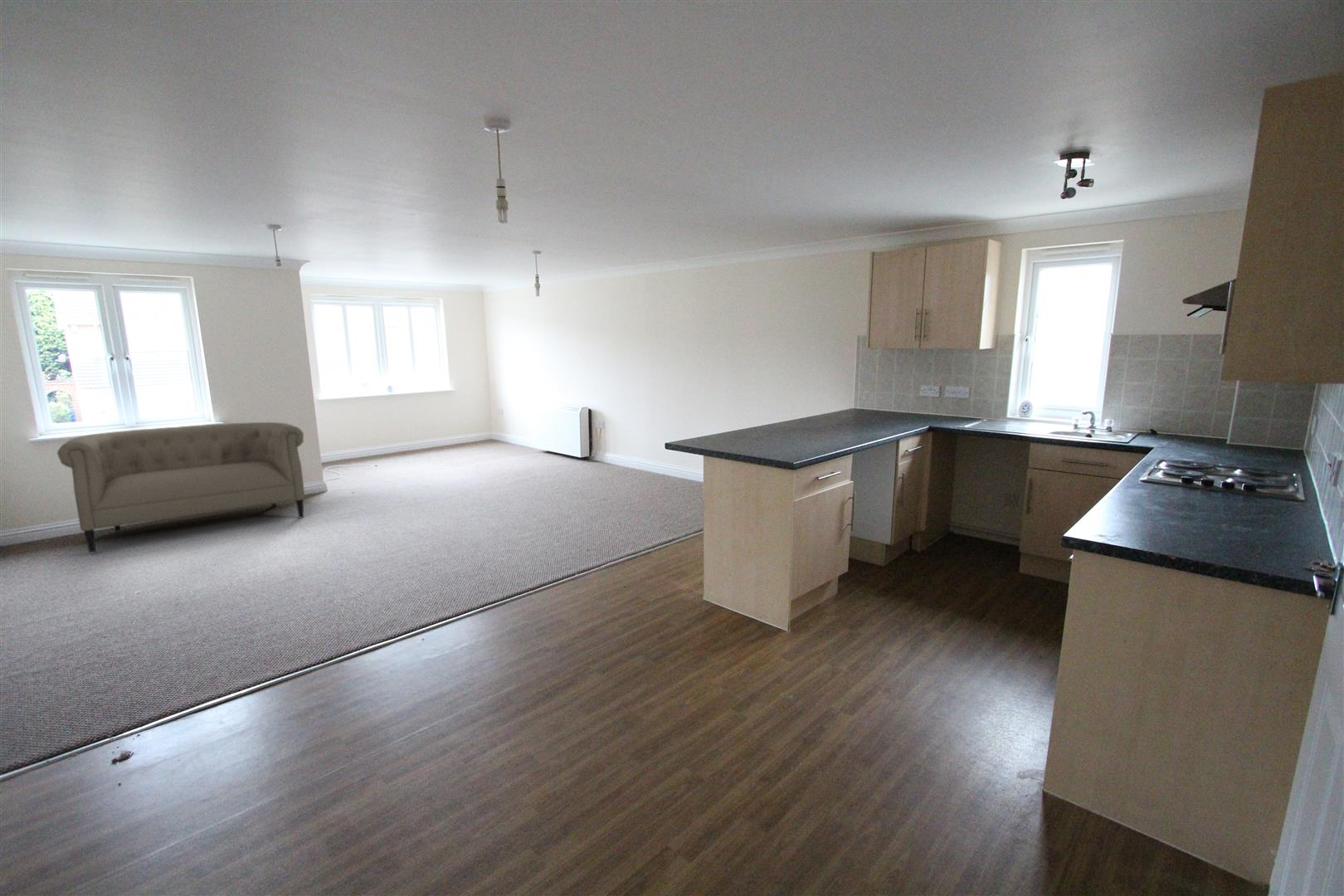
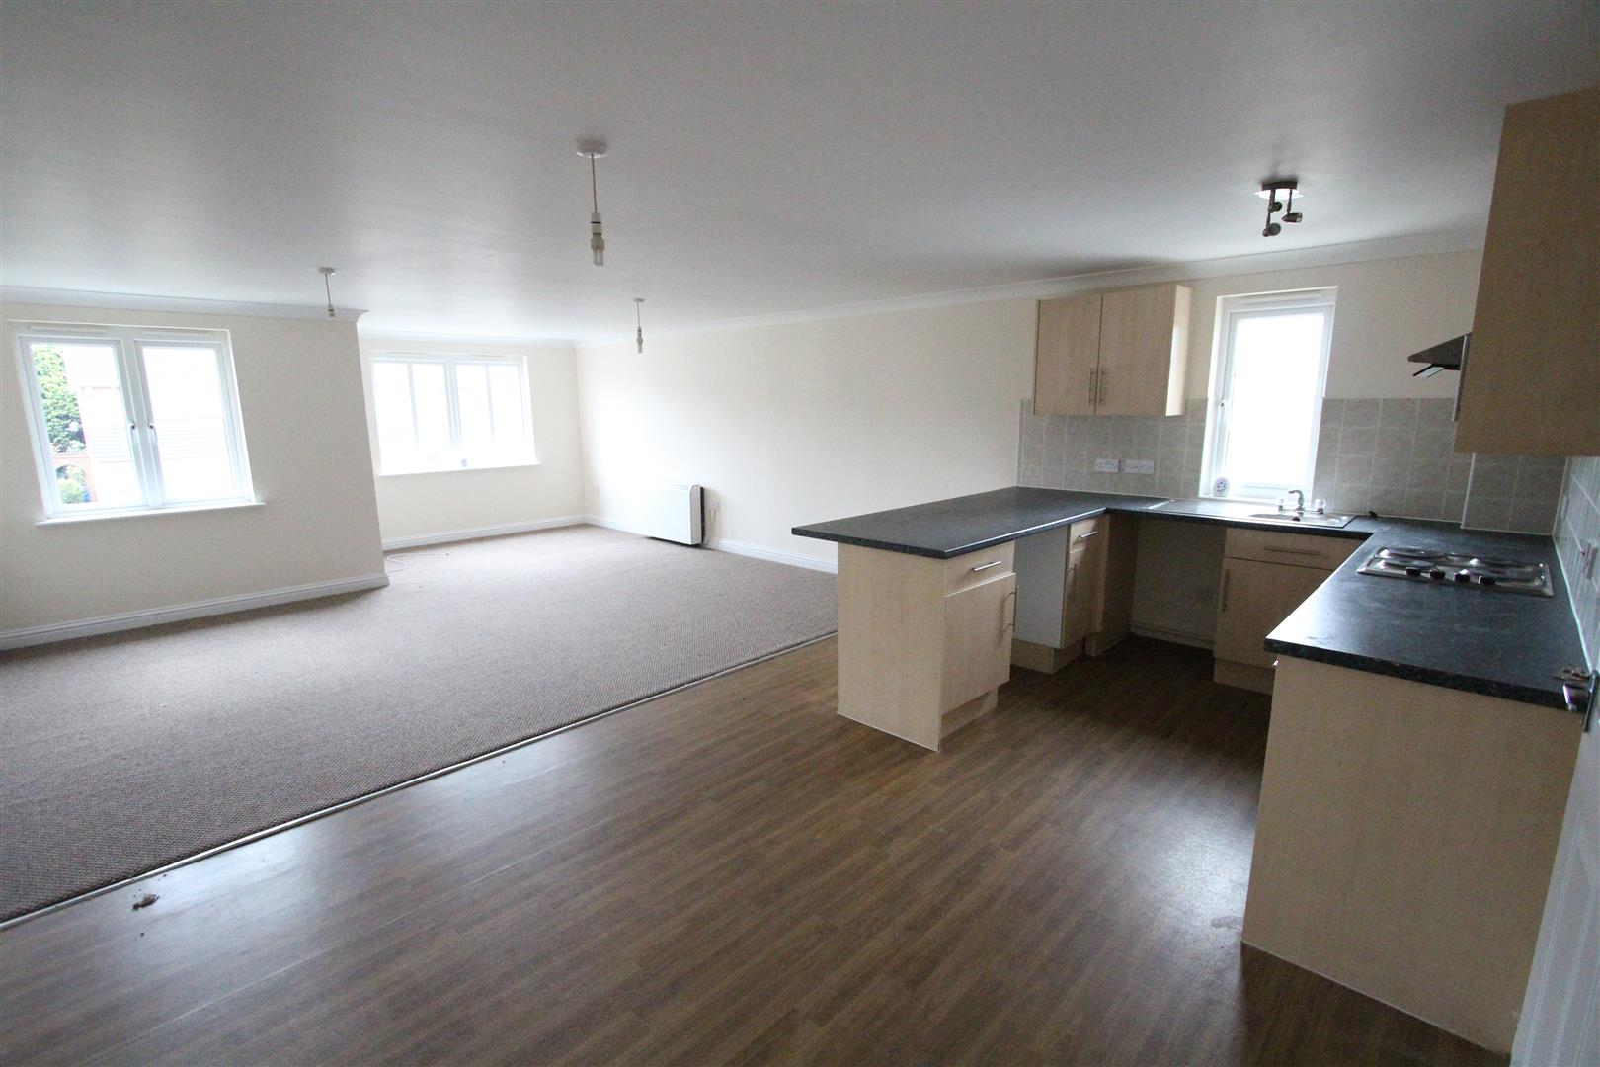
- sofa (197, 477)
